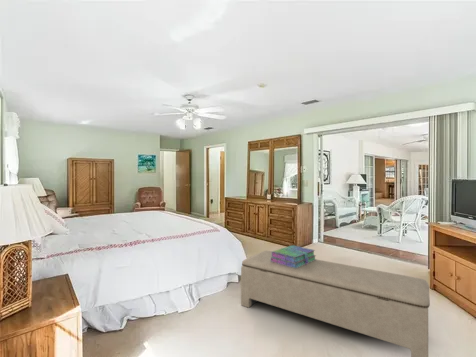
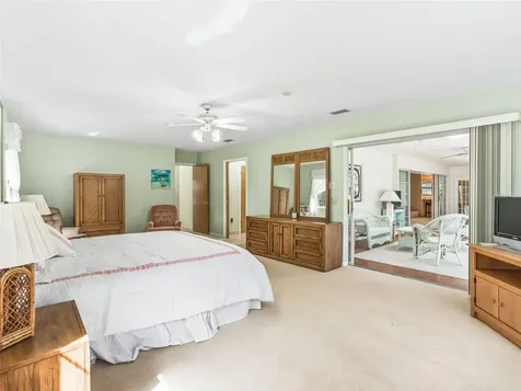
- stack of books (293, 255)
- bench (324, 293)
